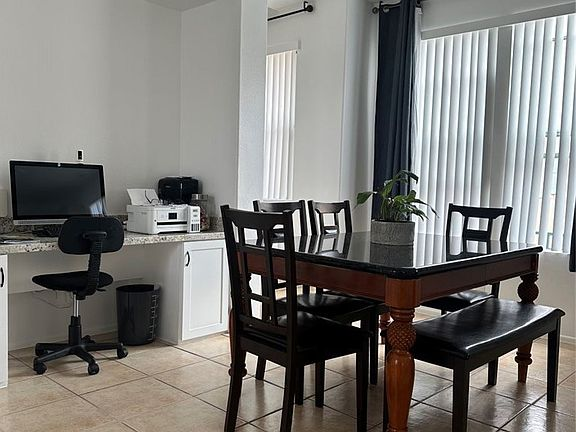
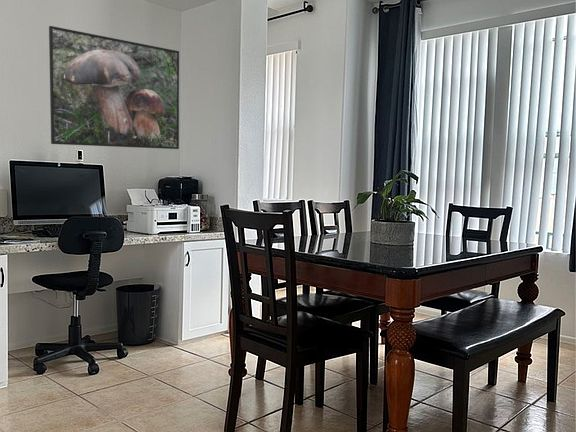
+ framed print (120, 93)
